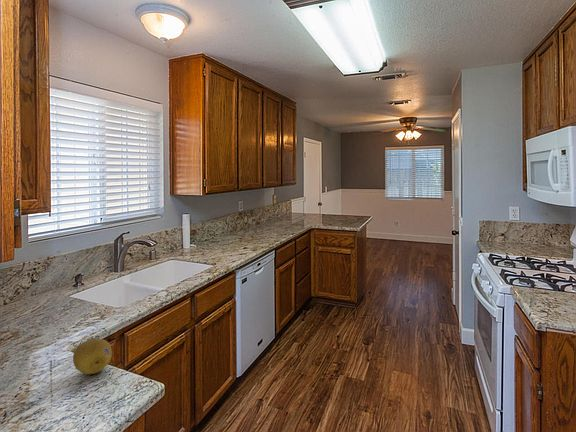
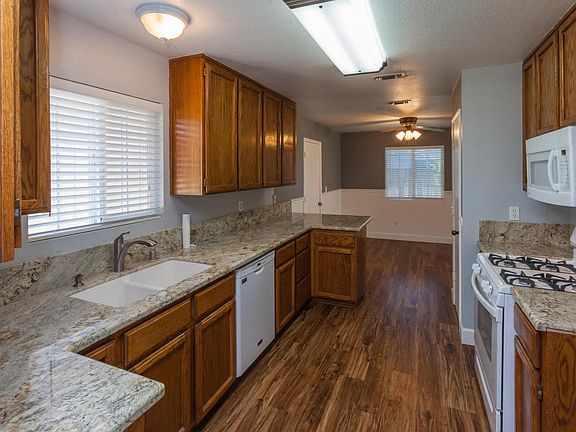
- fruit (93, 356)
